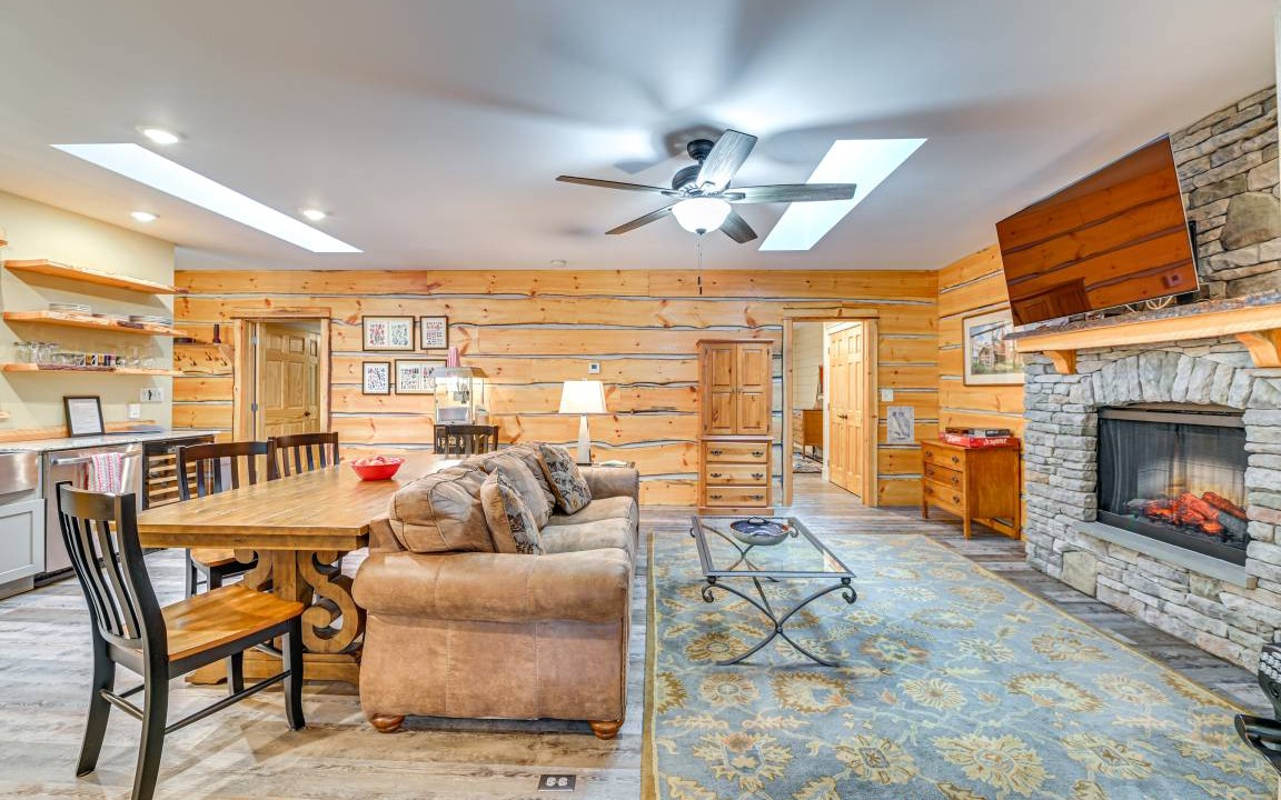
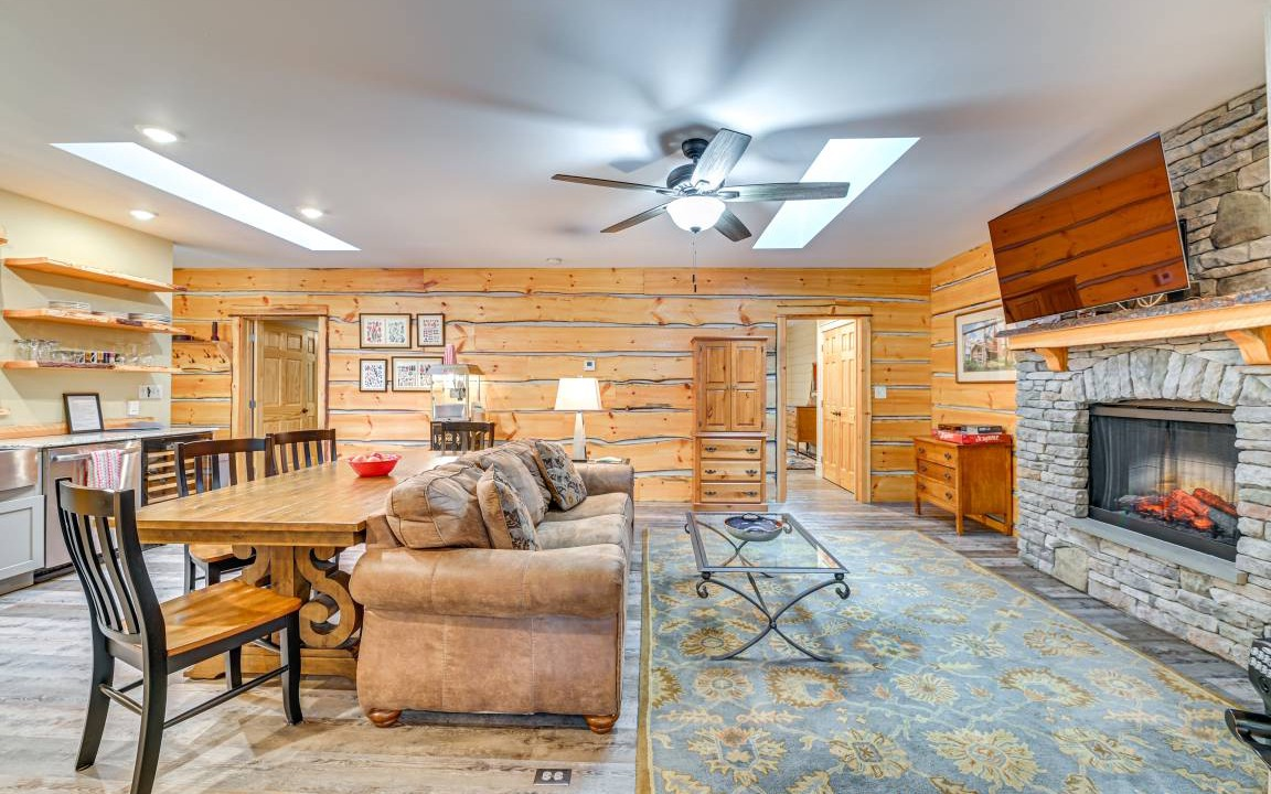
- wall art (900, 424)
